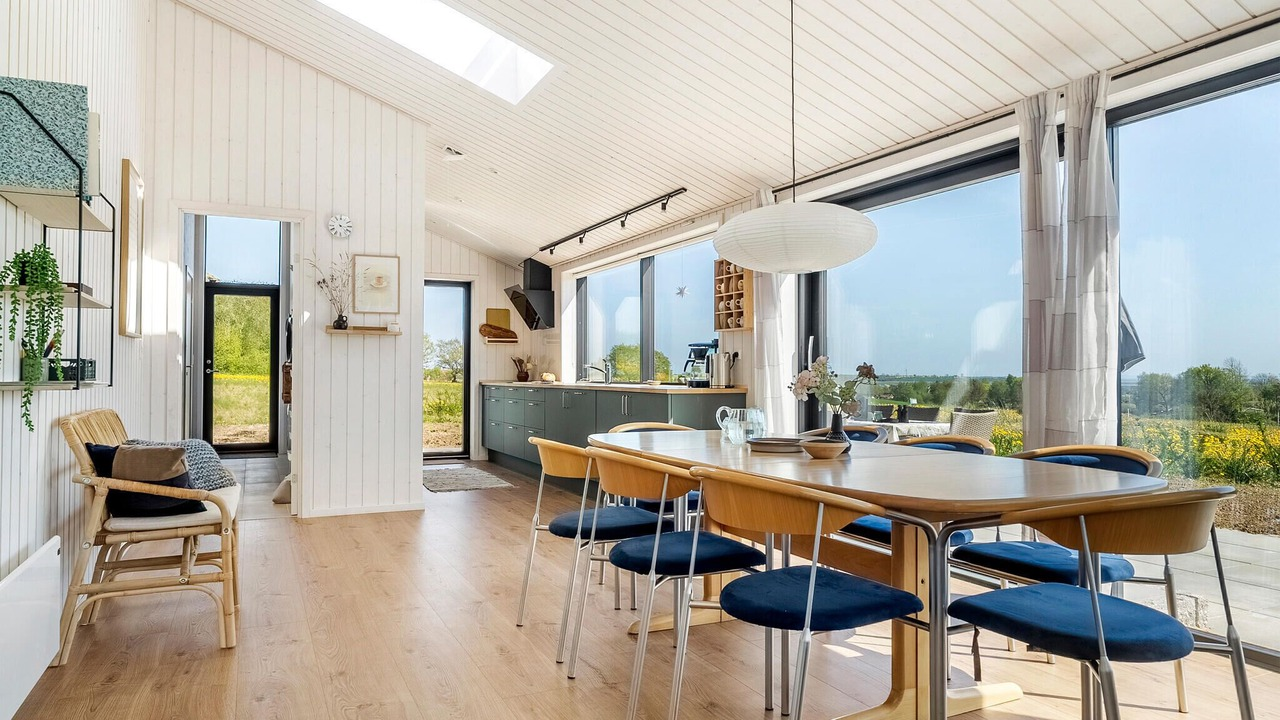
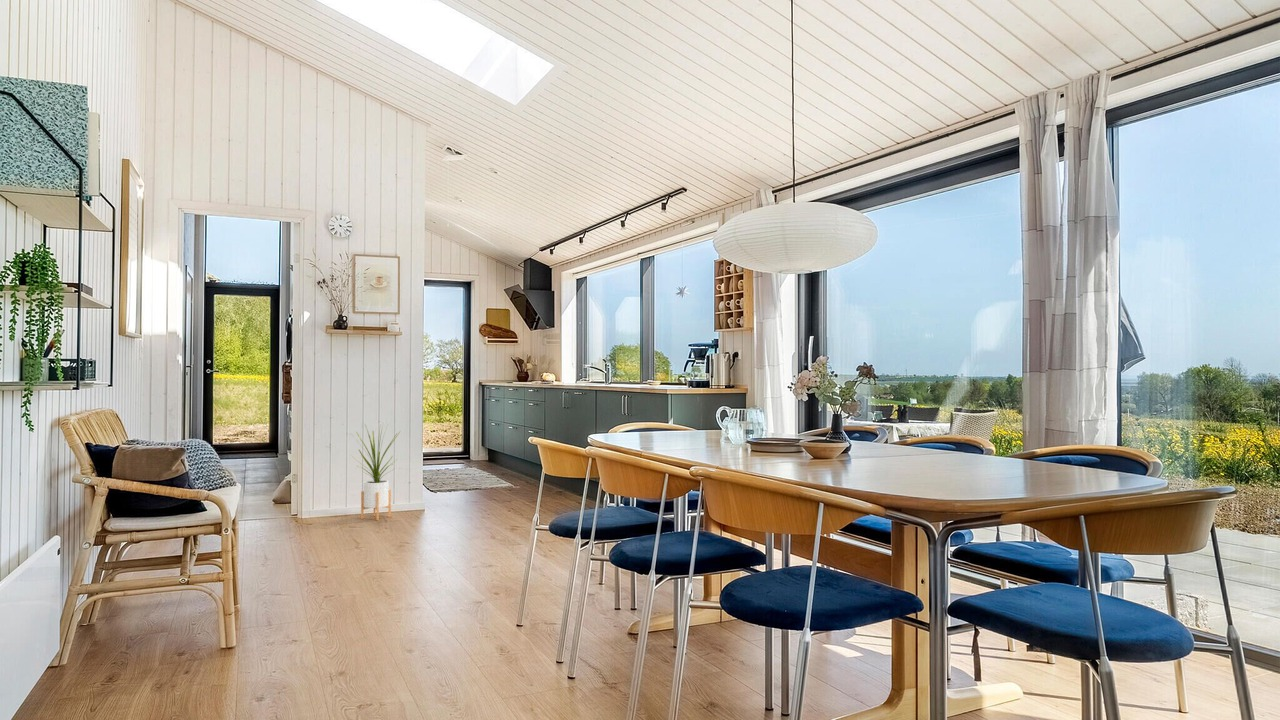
+ house plant (376, 470)
